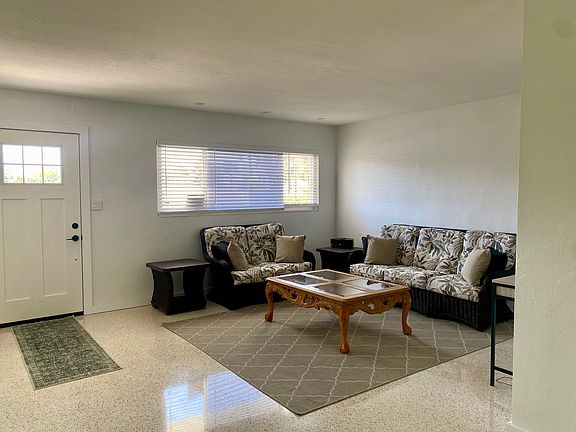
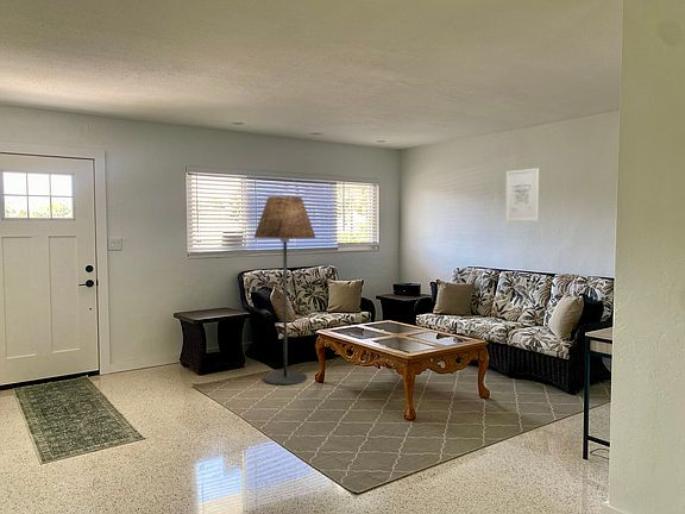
+ floor lamp (284, 288)
+ wall art (521, 195)
